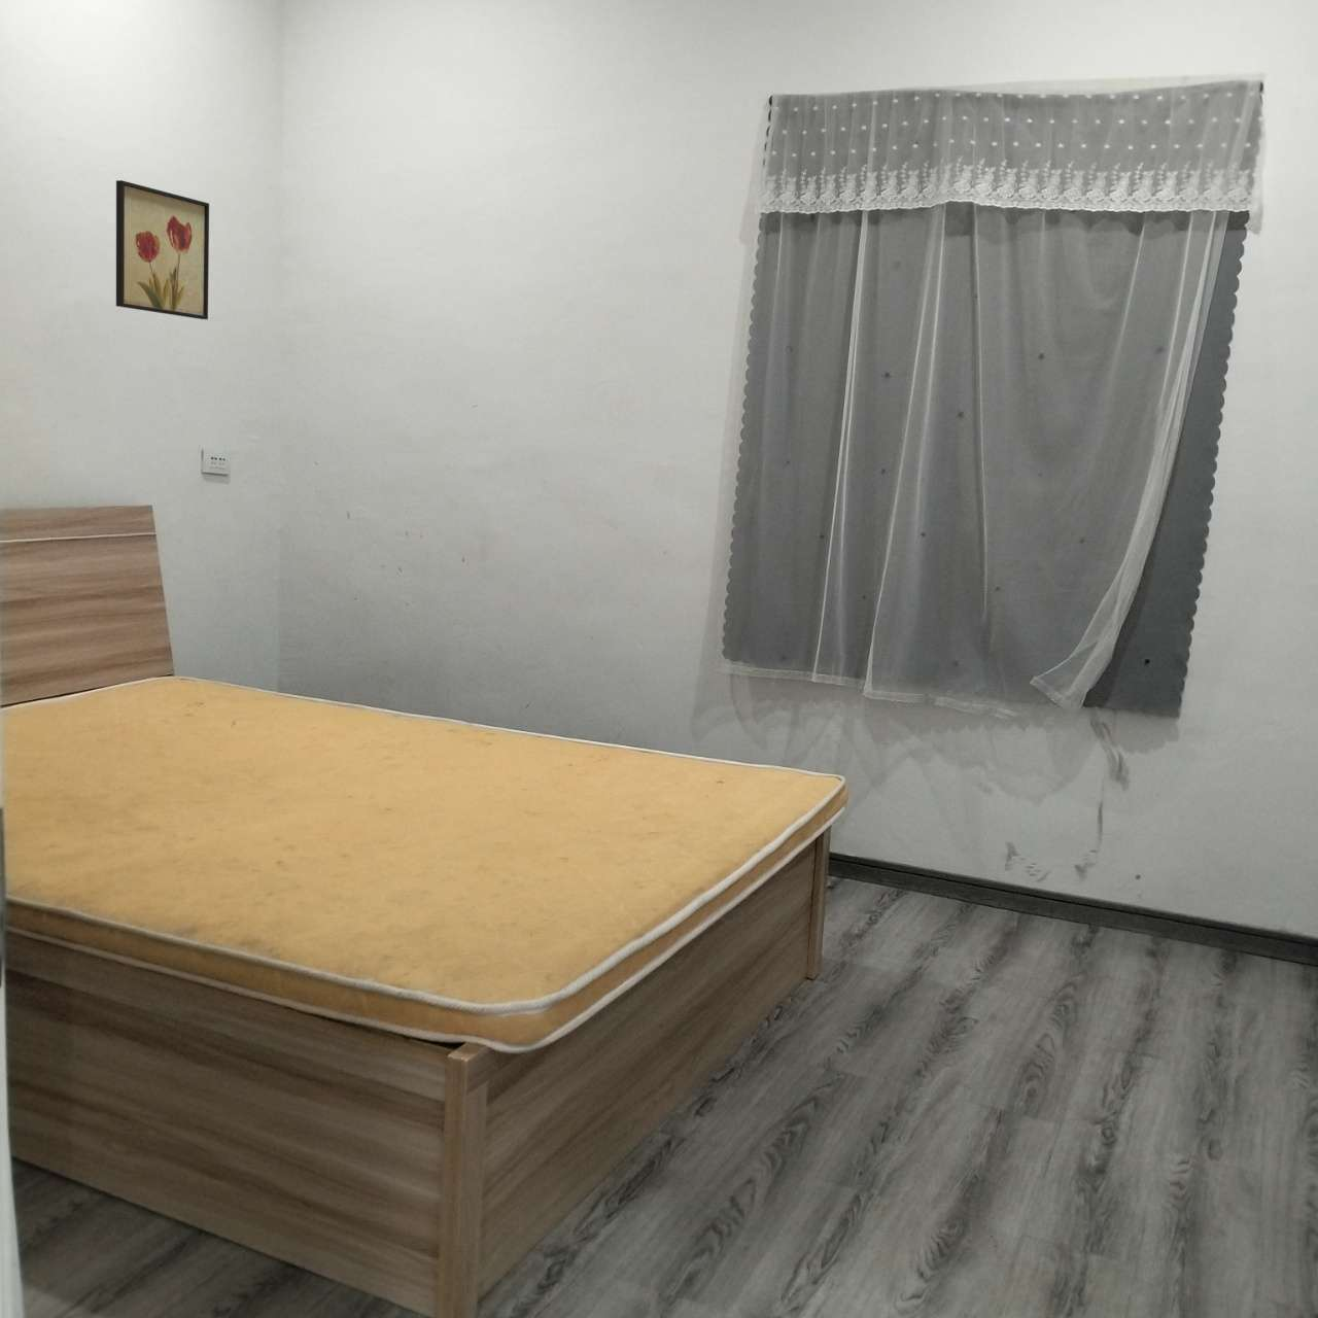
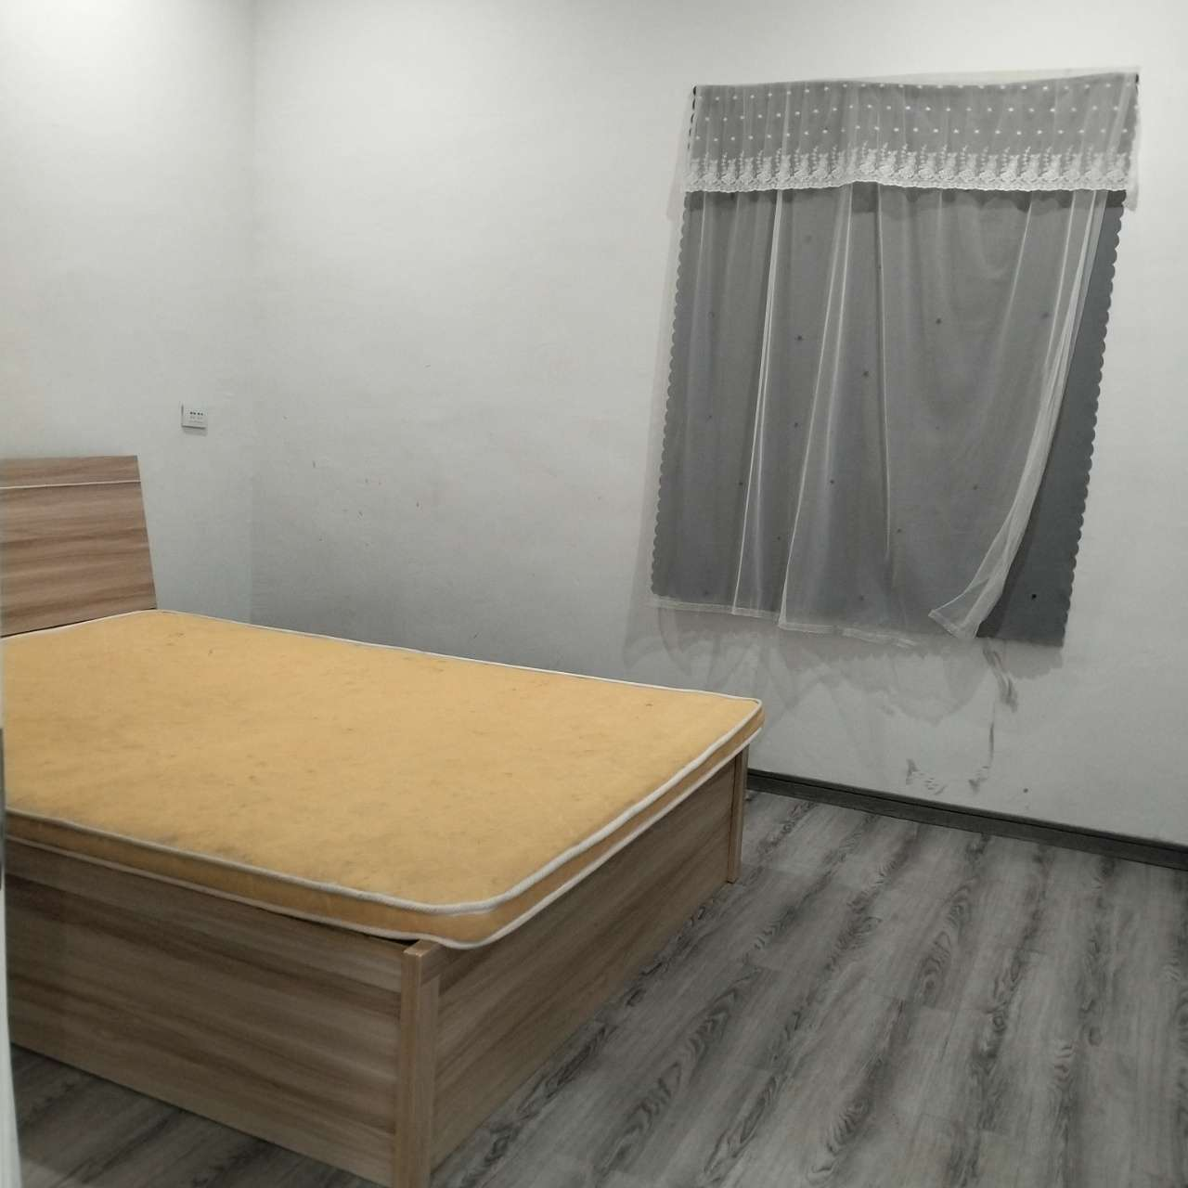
- wall art (162, 252)
